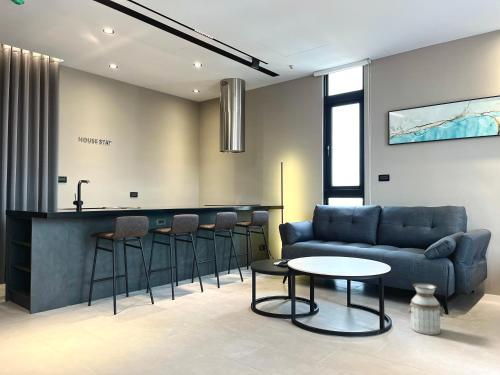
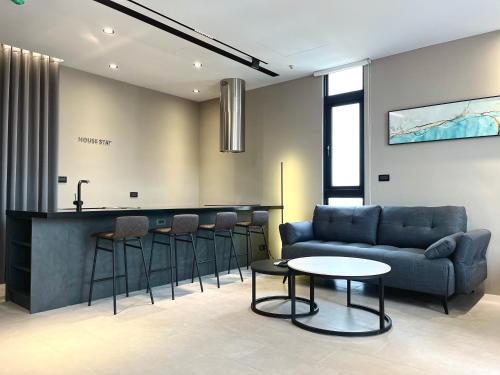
- planter (425, 307)
